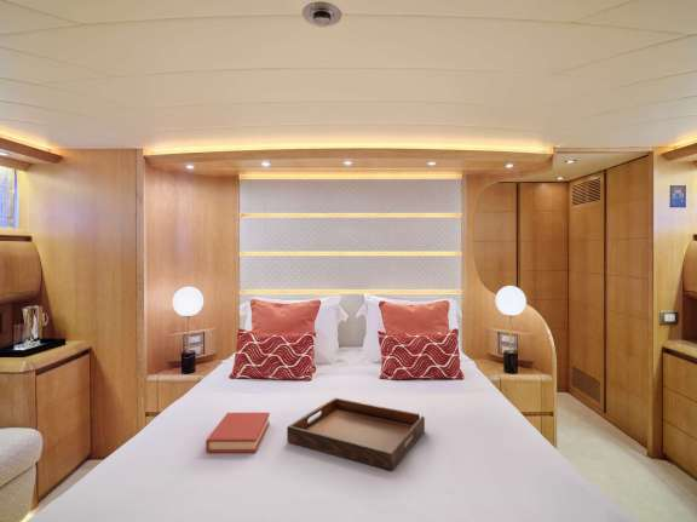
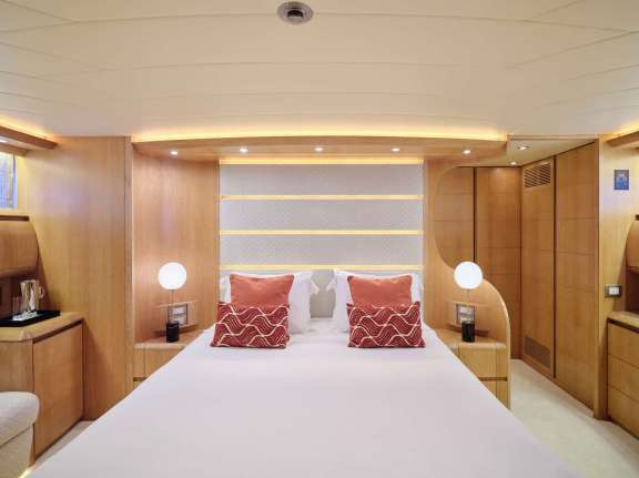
- serving tray (358, 428)
- hardback book (240, 430)
